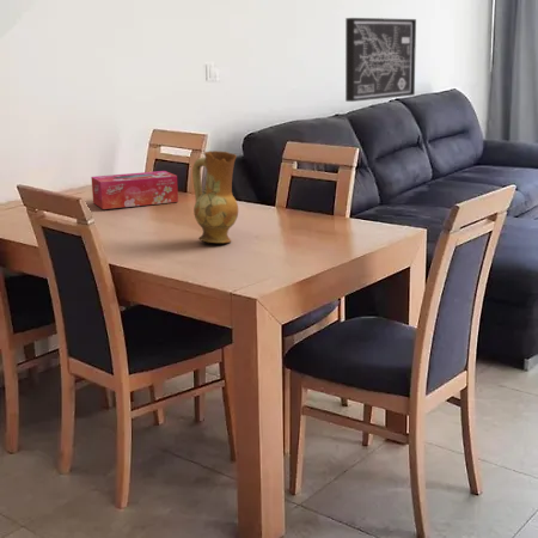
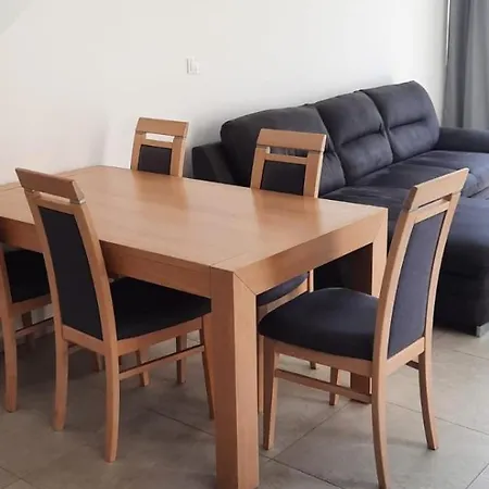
- ceramic jug (212, 197)
- wall art (381, 59)
- tissue box (134, 189)
